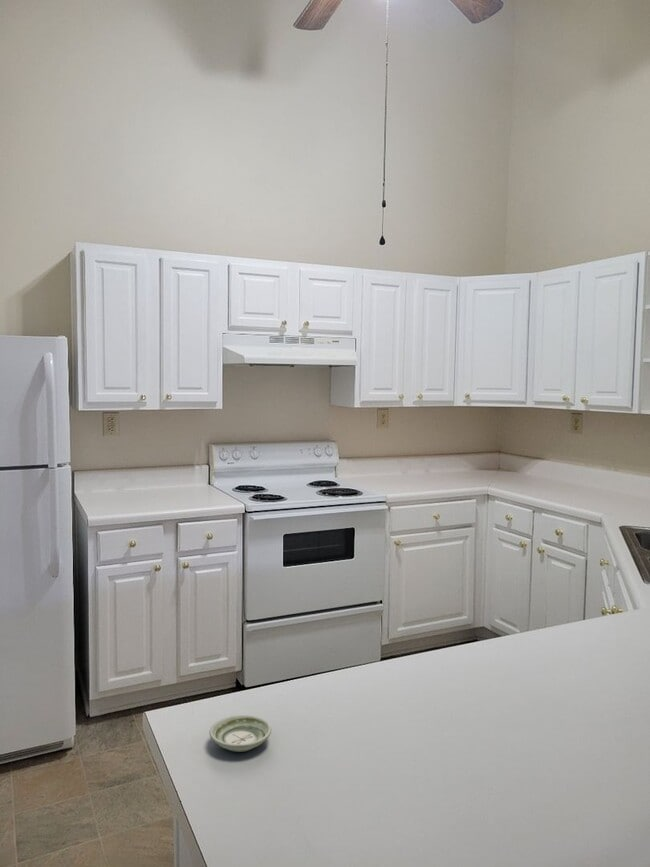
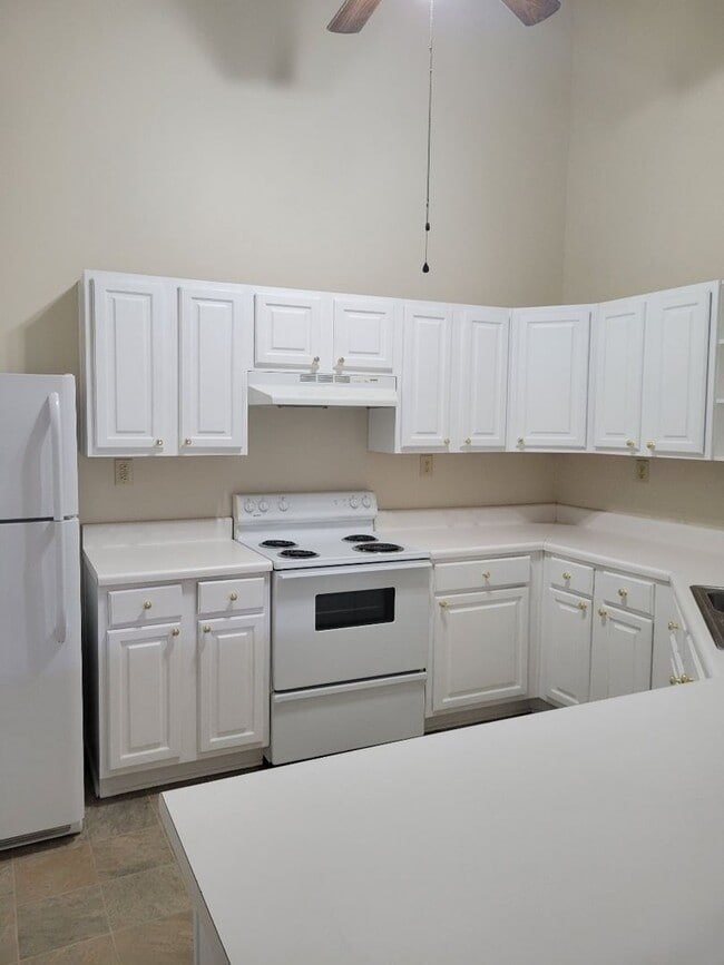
- saucer (240, 736)
